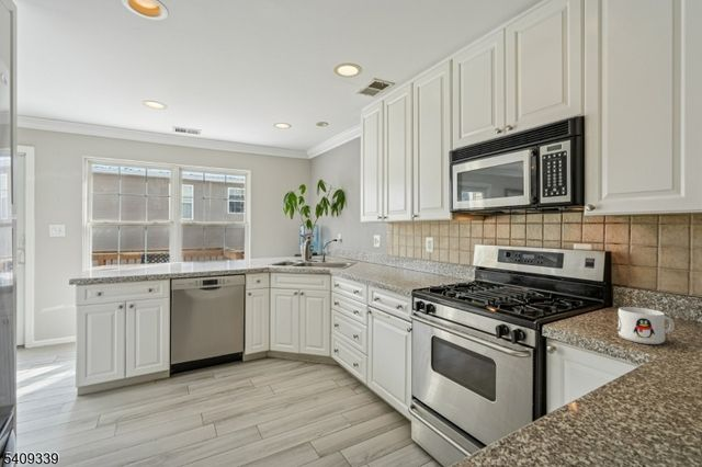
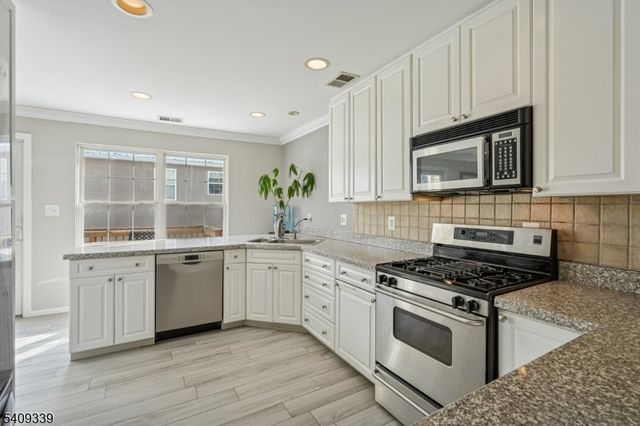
- mug (647, 324)
